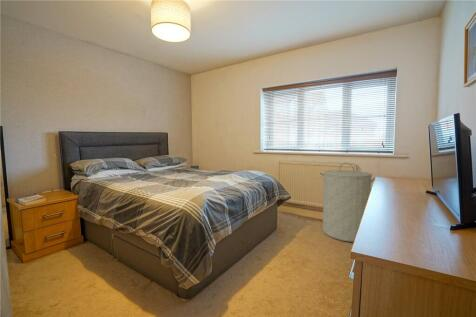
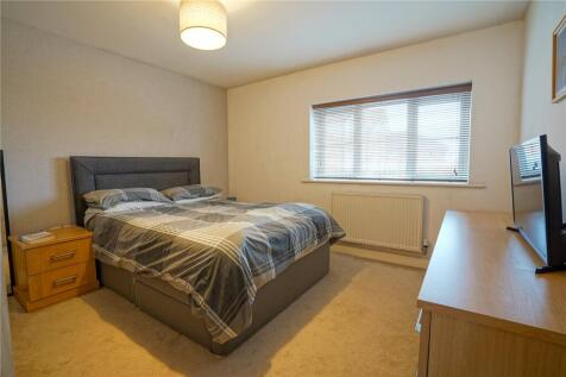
- laundry hamper (346, 198)
